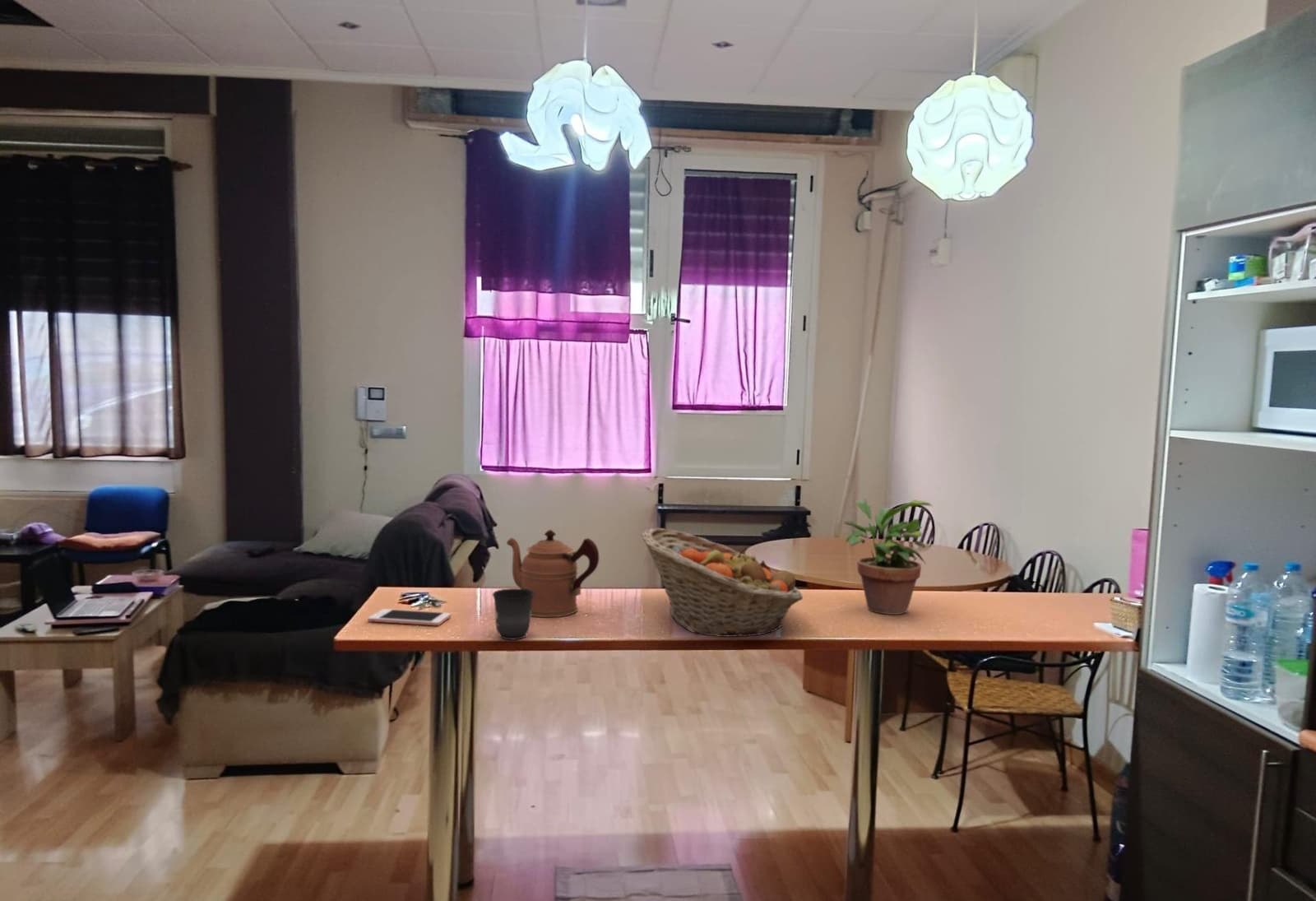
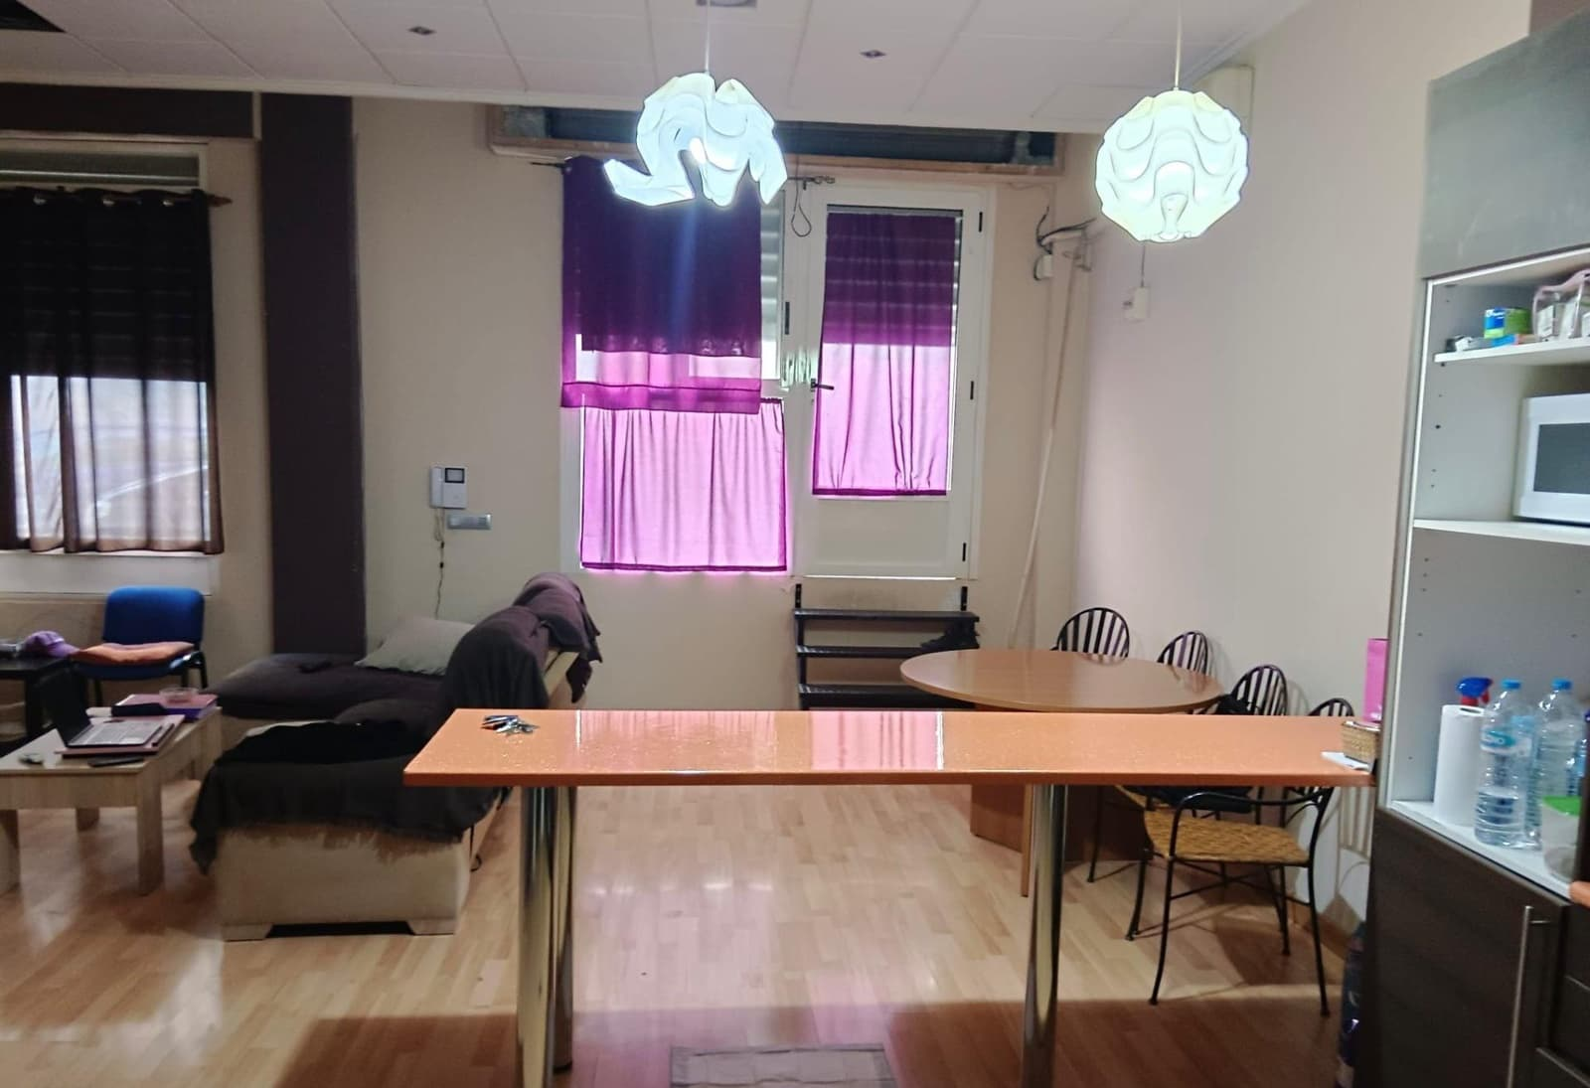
- coffeepot (550, 569)
- potted plant (878, 552)
- cell phone (410, 617)
- fruit basket (720, 577)
- mug (512, 612)
